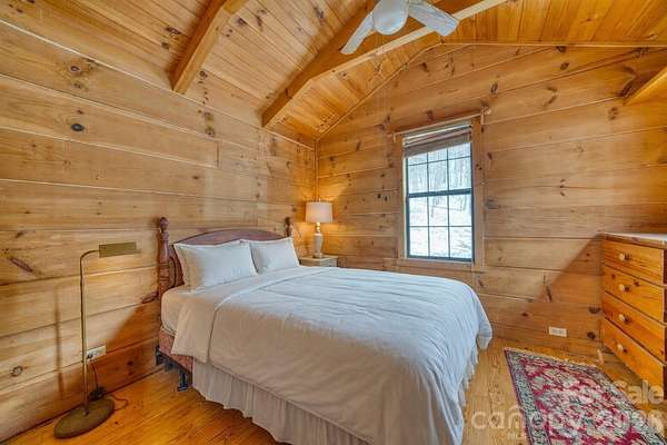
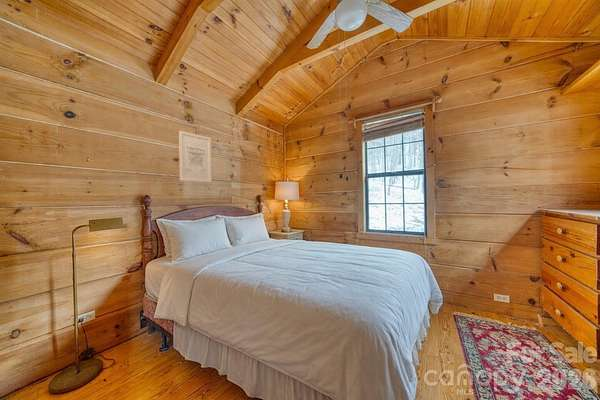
+ wall art (196, 158)
